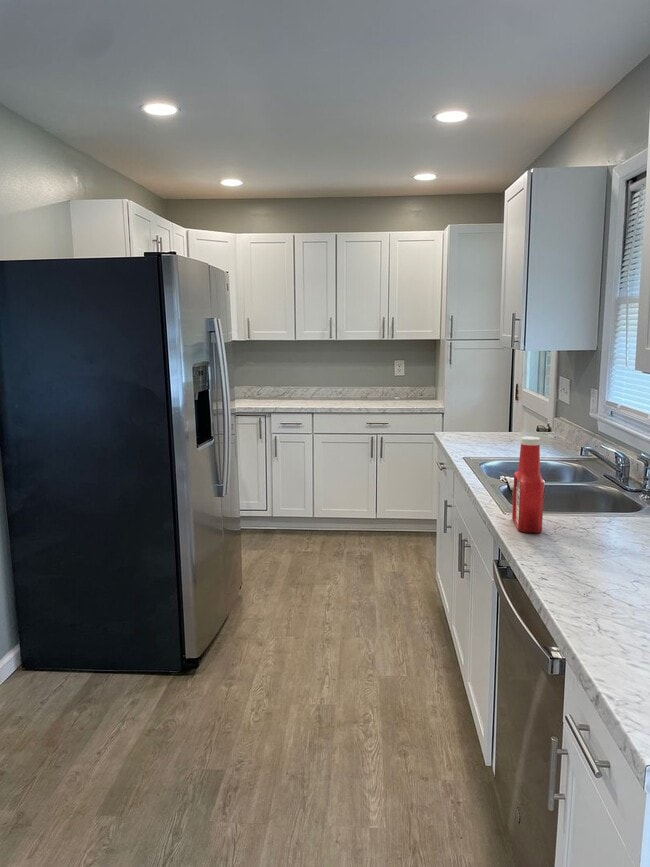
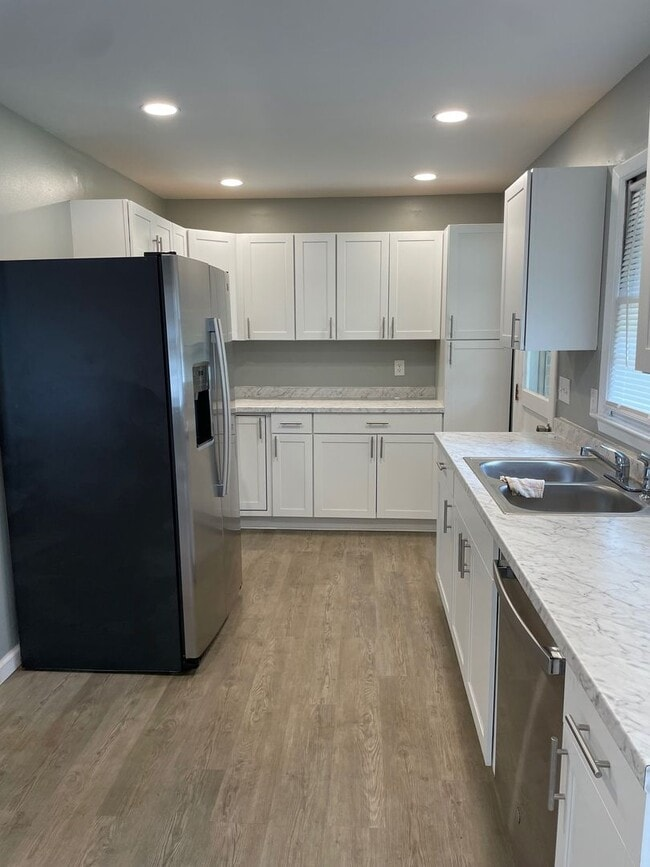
- soap bottle (528, 482)
